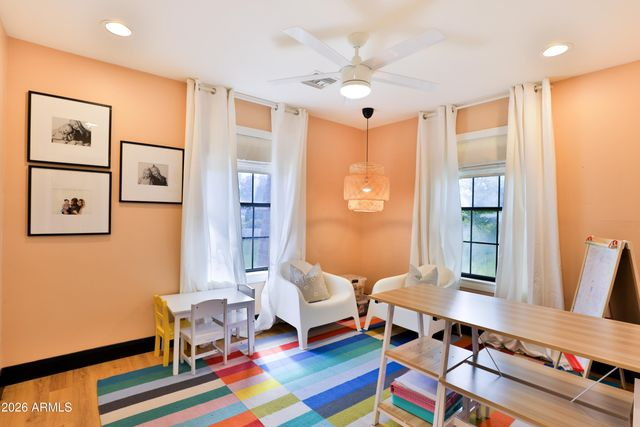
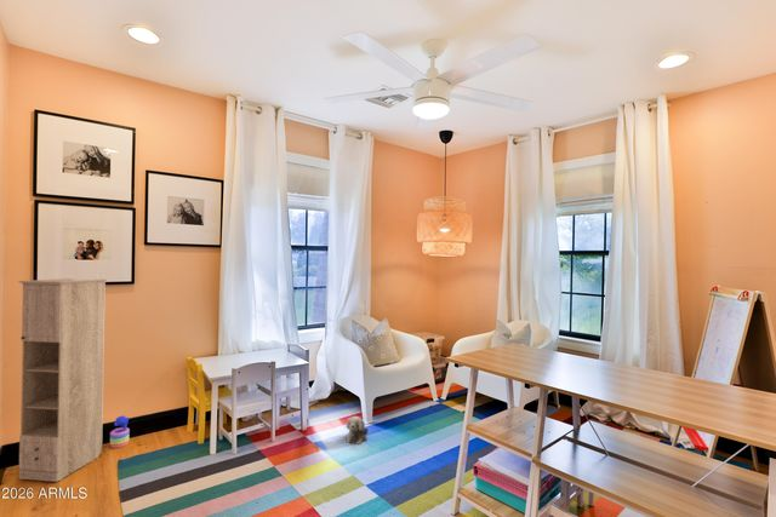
+ plush toy (359, 425)
+ storage cabinet (63, 373)
+ stacking toy (119, 430)
